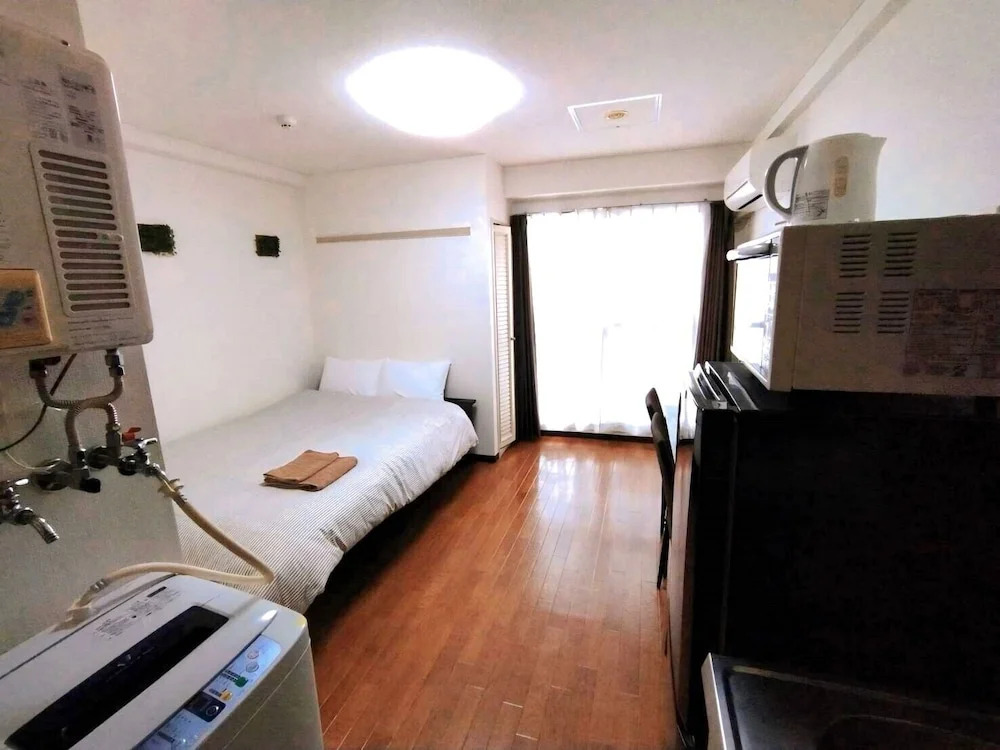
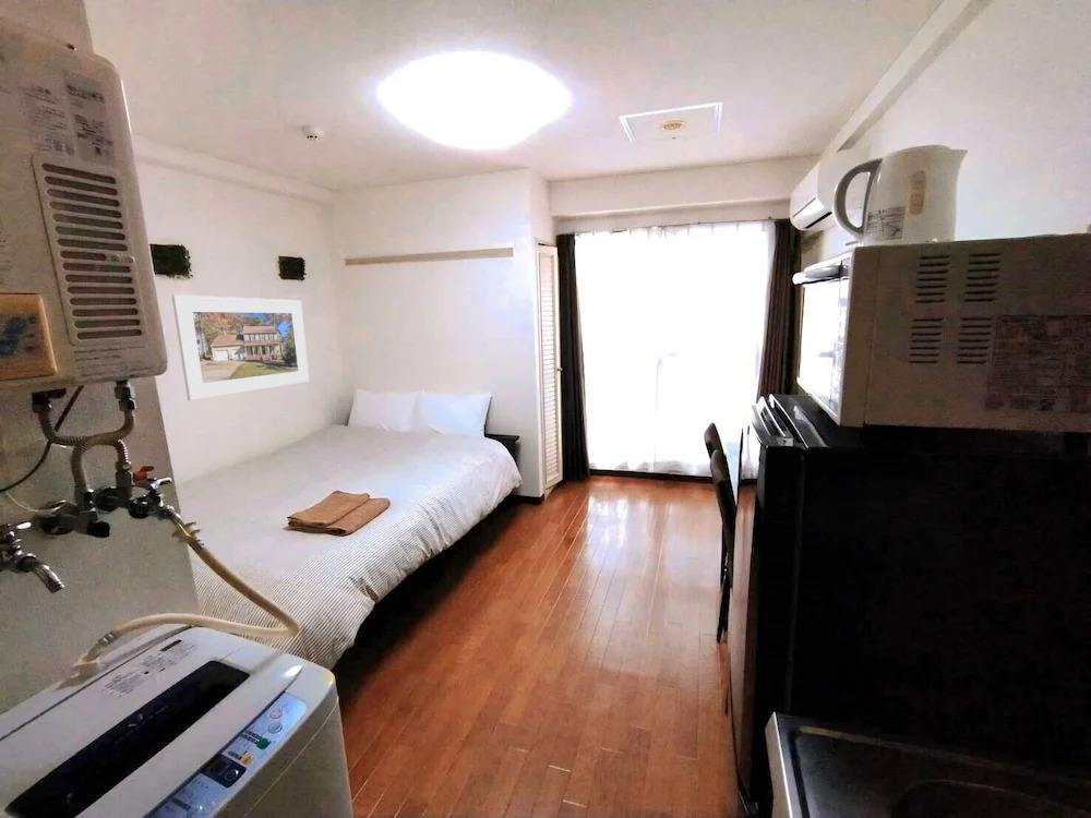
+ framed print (250, 345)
